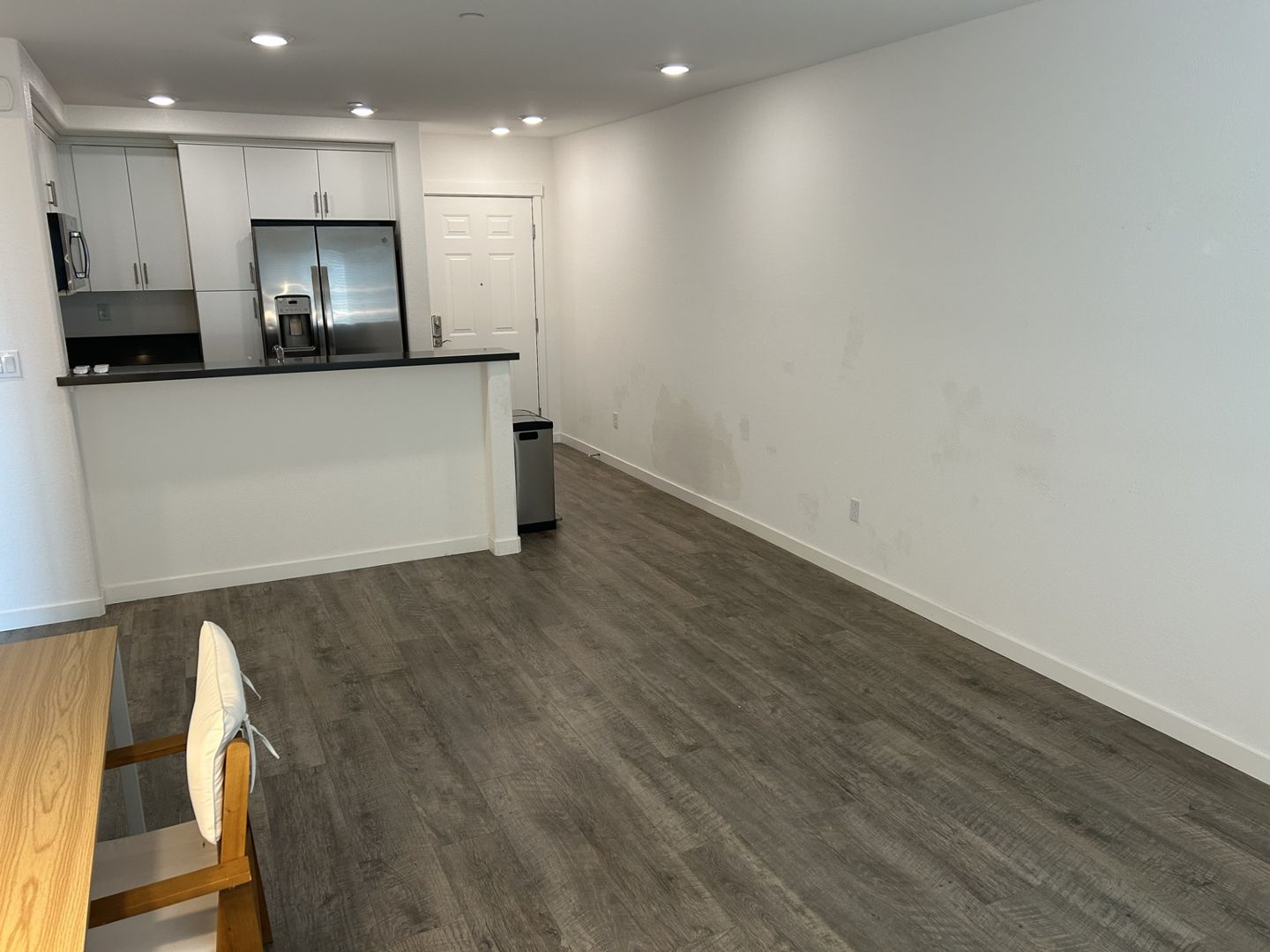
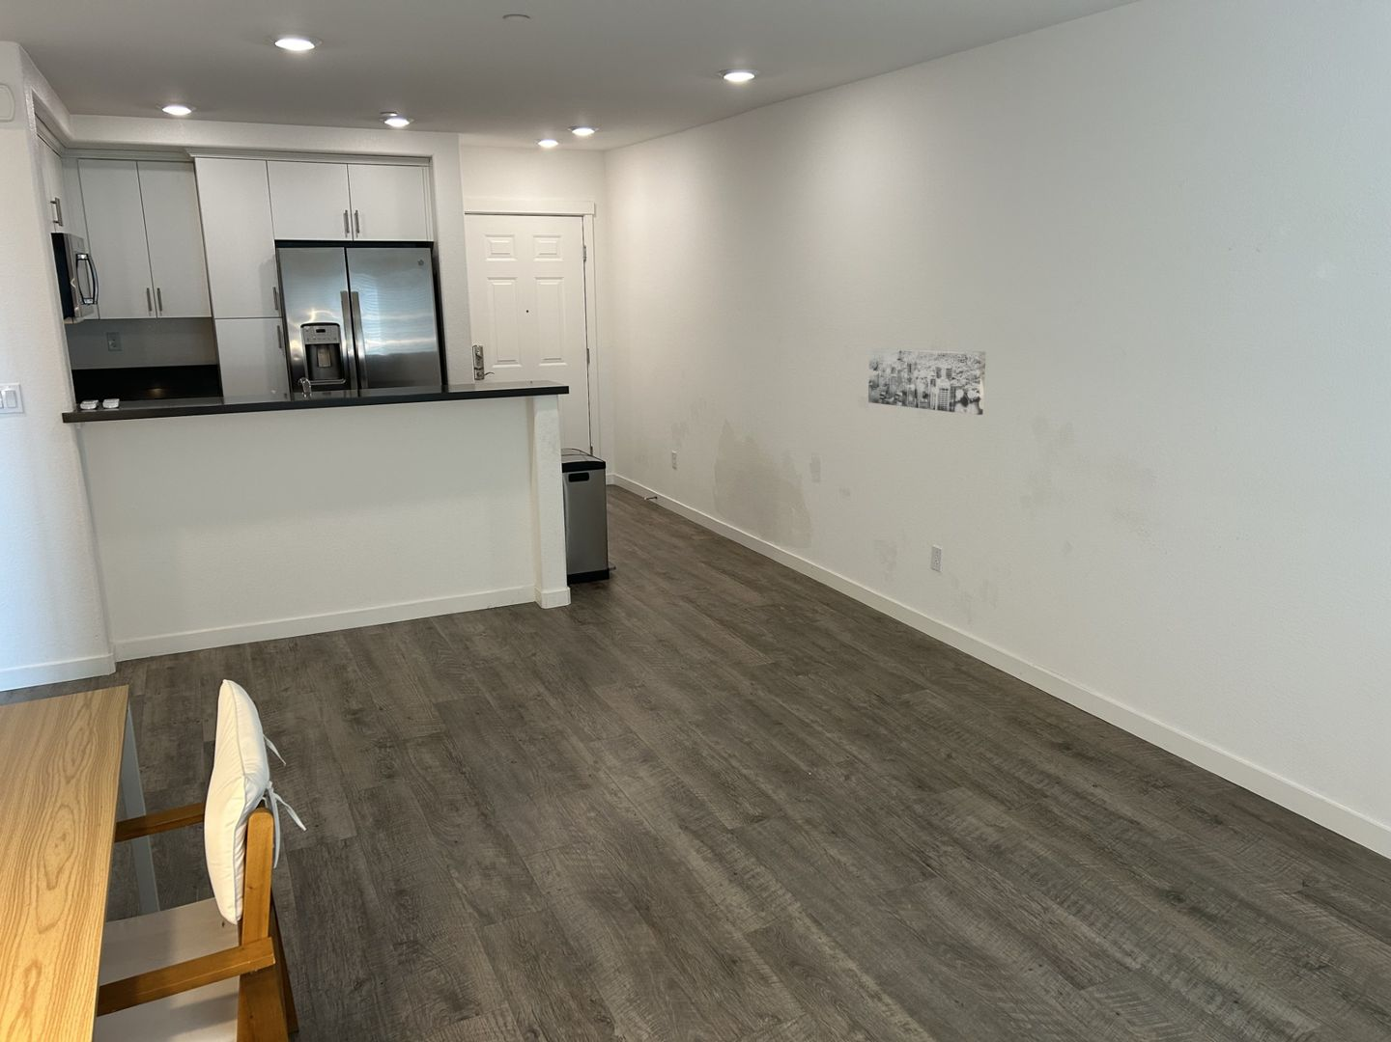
+ wall art (921, 379)
